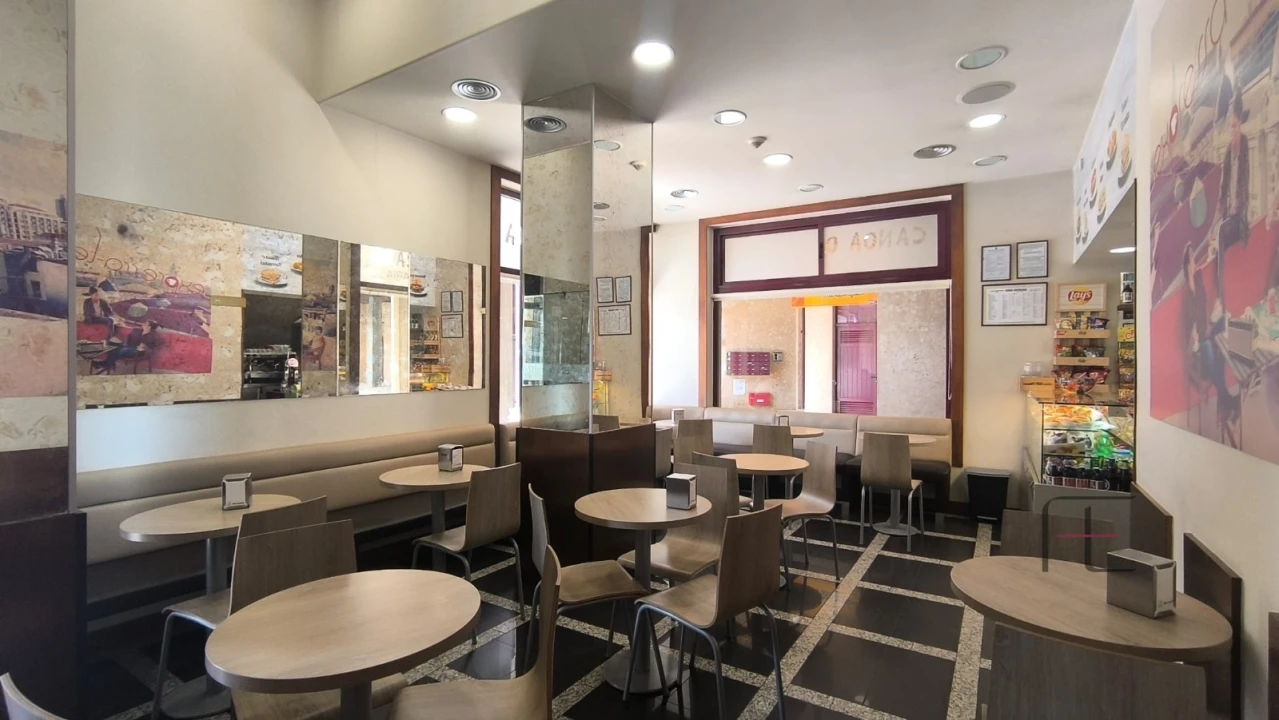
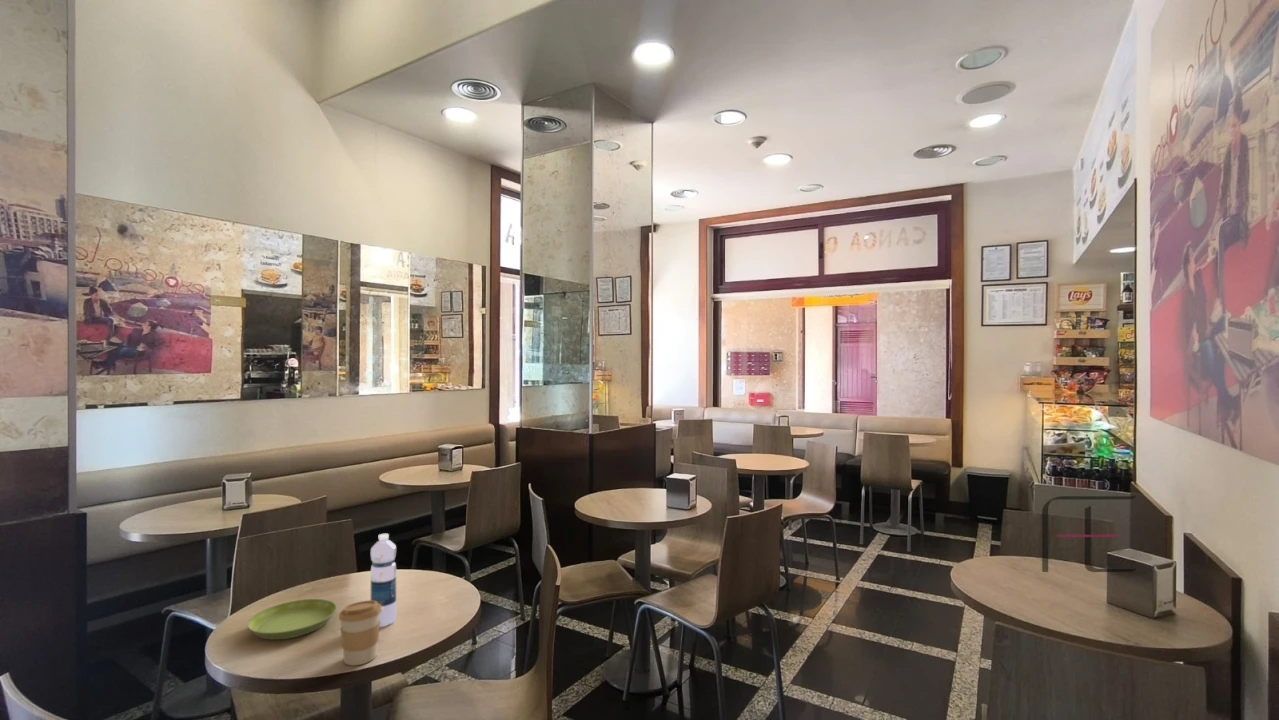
+ coffee cup (360, 630)
+ saucer (293, 620)
+ water bottle (383, 578)
